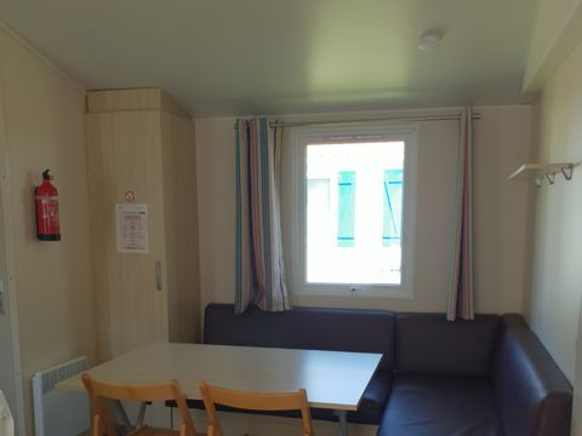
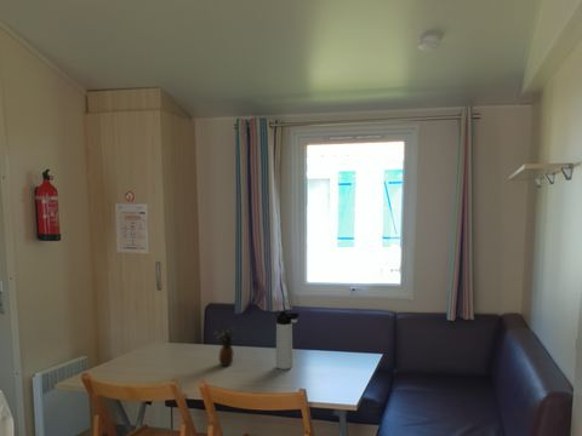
+ thermos bottle (287, 339)
+ fruit (224, 345)
